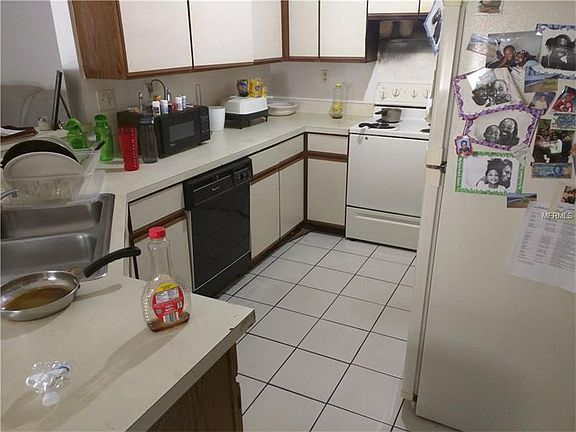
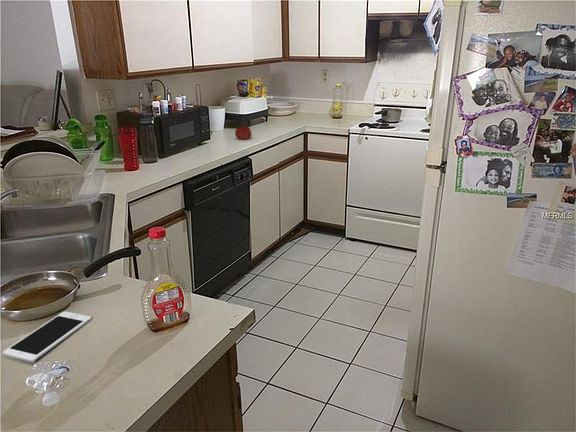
+ cell phone (49, 334)
+ fruit (243, 130)
